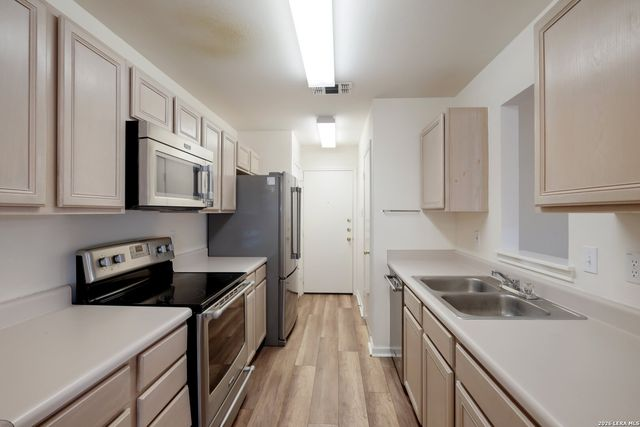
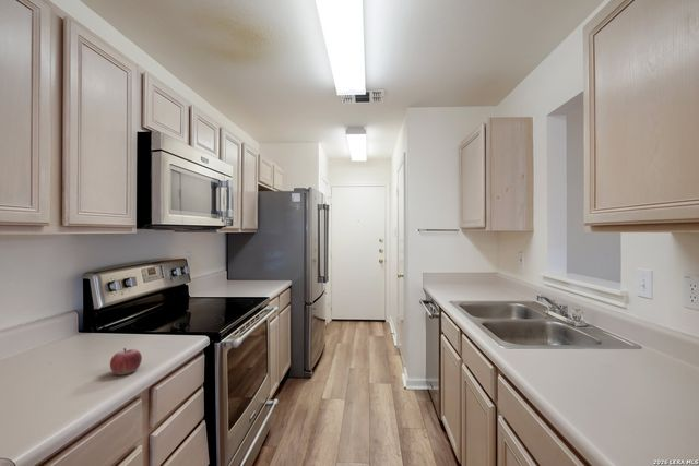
+ fruit (126, 359)
